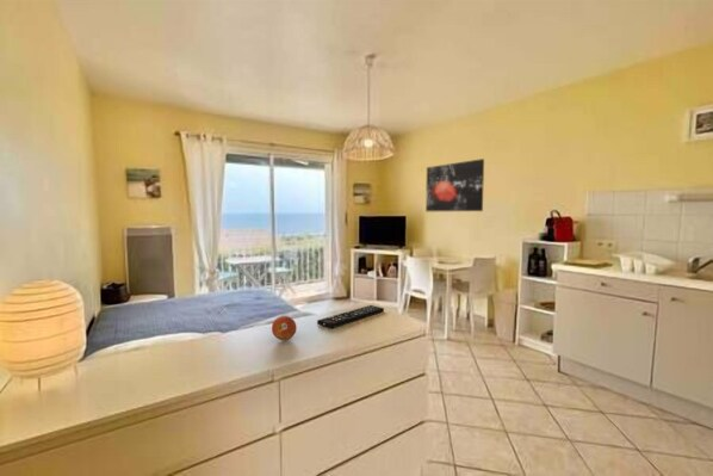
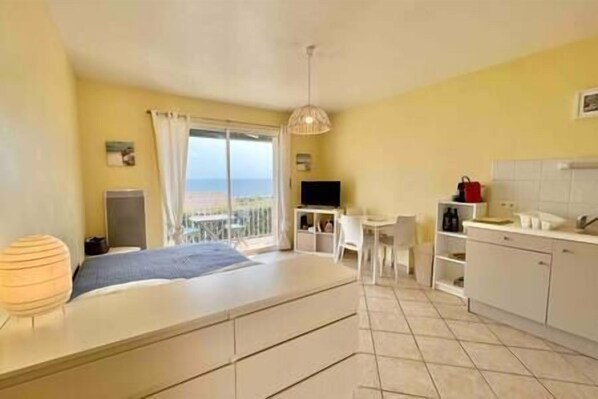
- fruit (284, 328)
- remote control (352, 315)
- wall art (452, 187)
